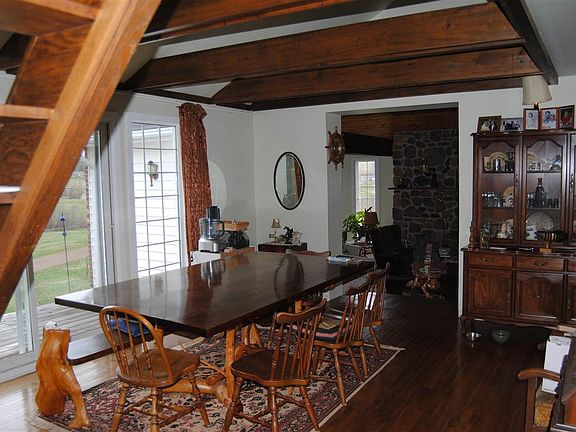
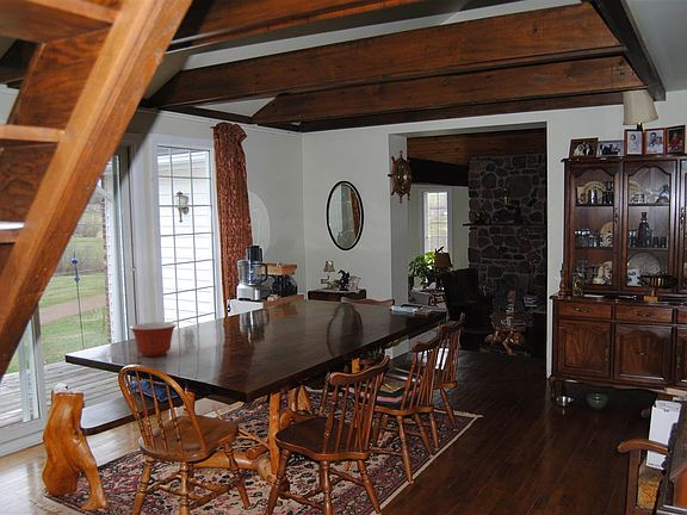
+ mixing bowl (154, 340)
